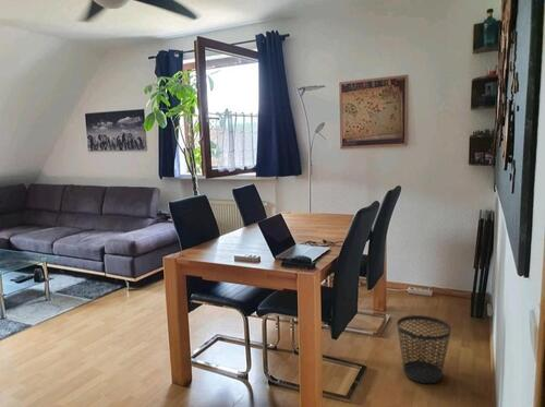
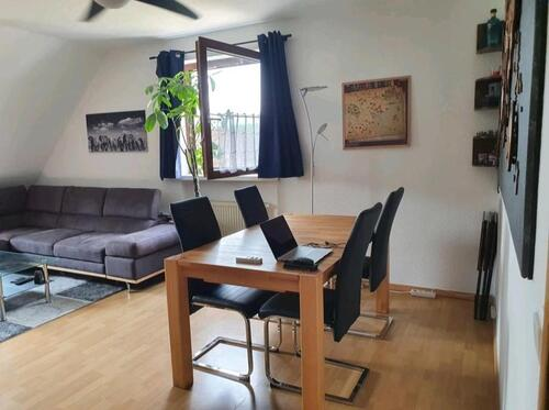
- wastebasket (423, 349)
